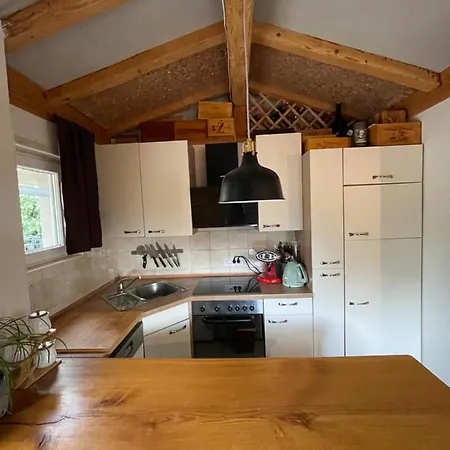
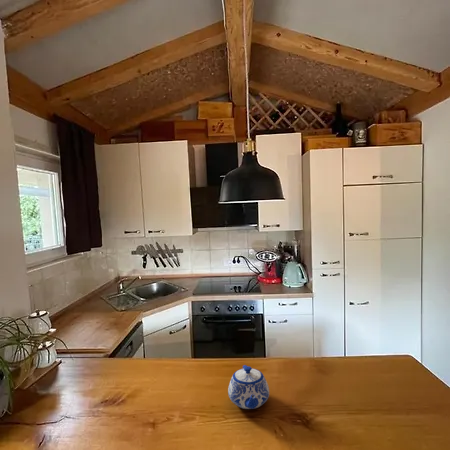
+ teapot (248, 386)
